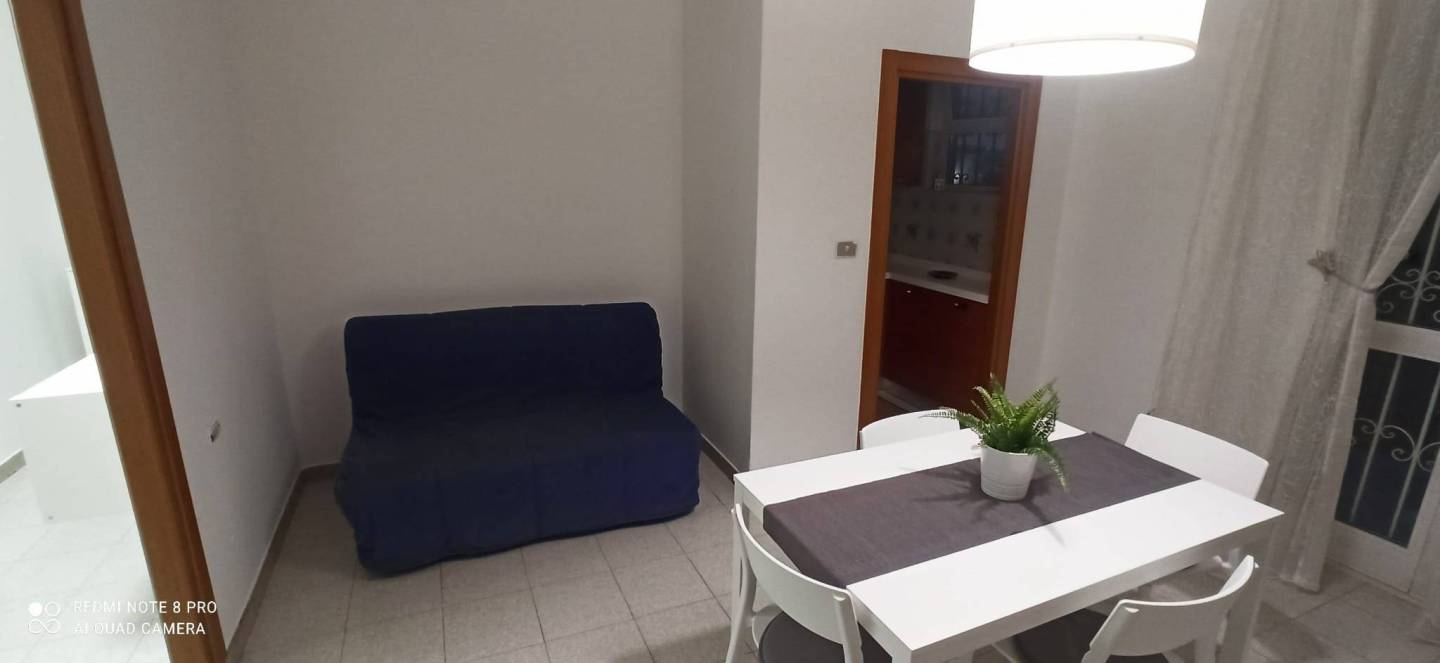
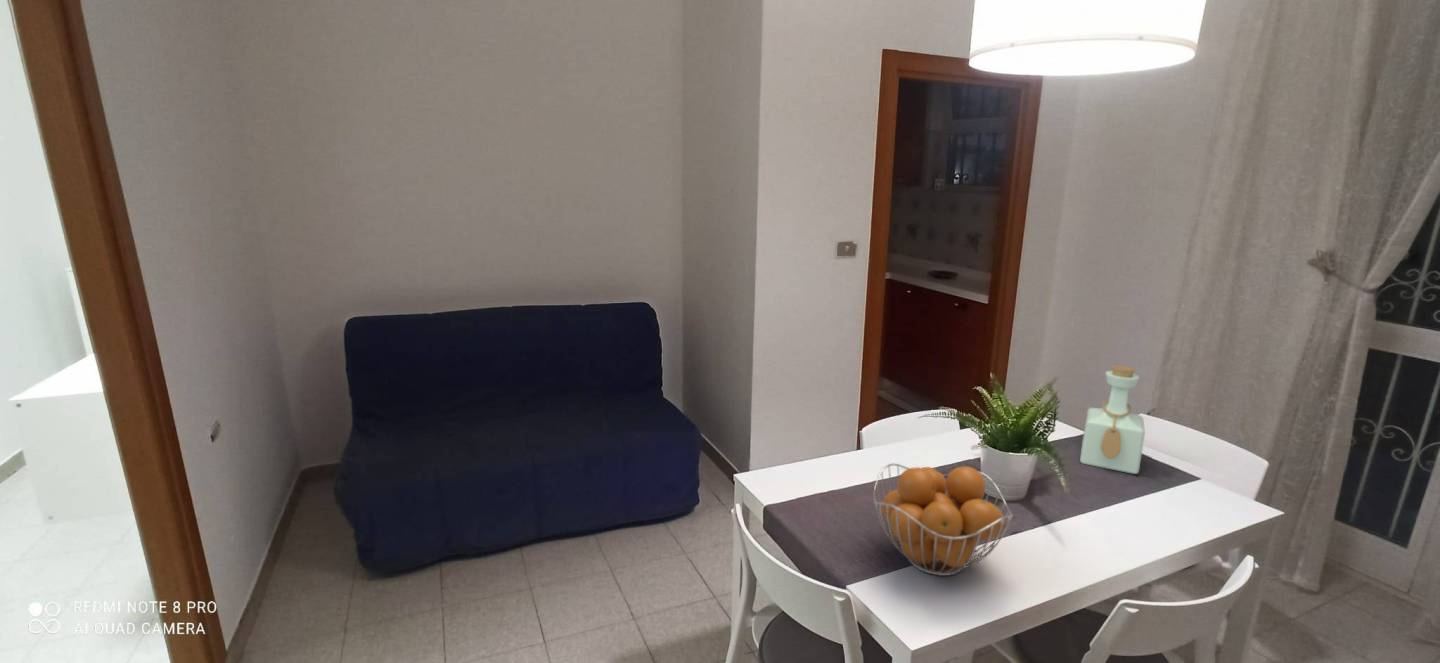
+ fruit basket (938, 516)
+ bottle (1115, 416)
